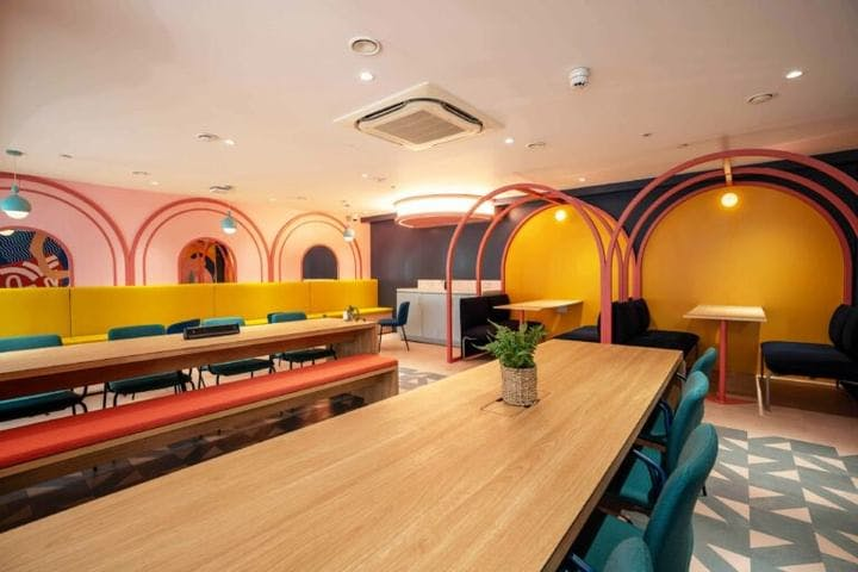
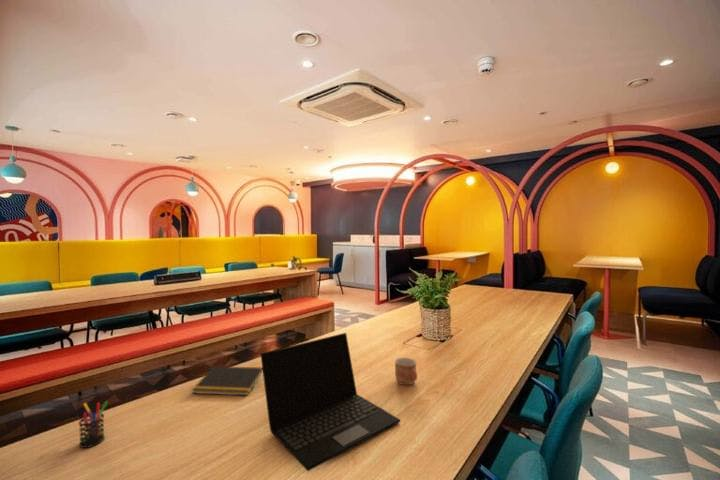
+ mug (407, 372)
+ pen holder (95, 420)
+ laptop (330, 388)
+ notepad (229, 379)
